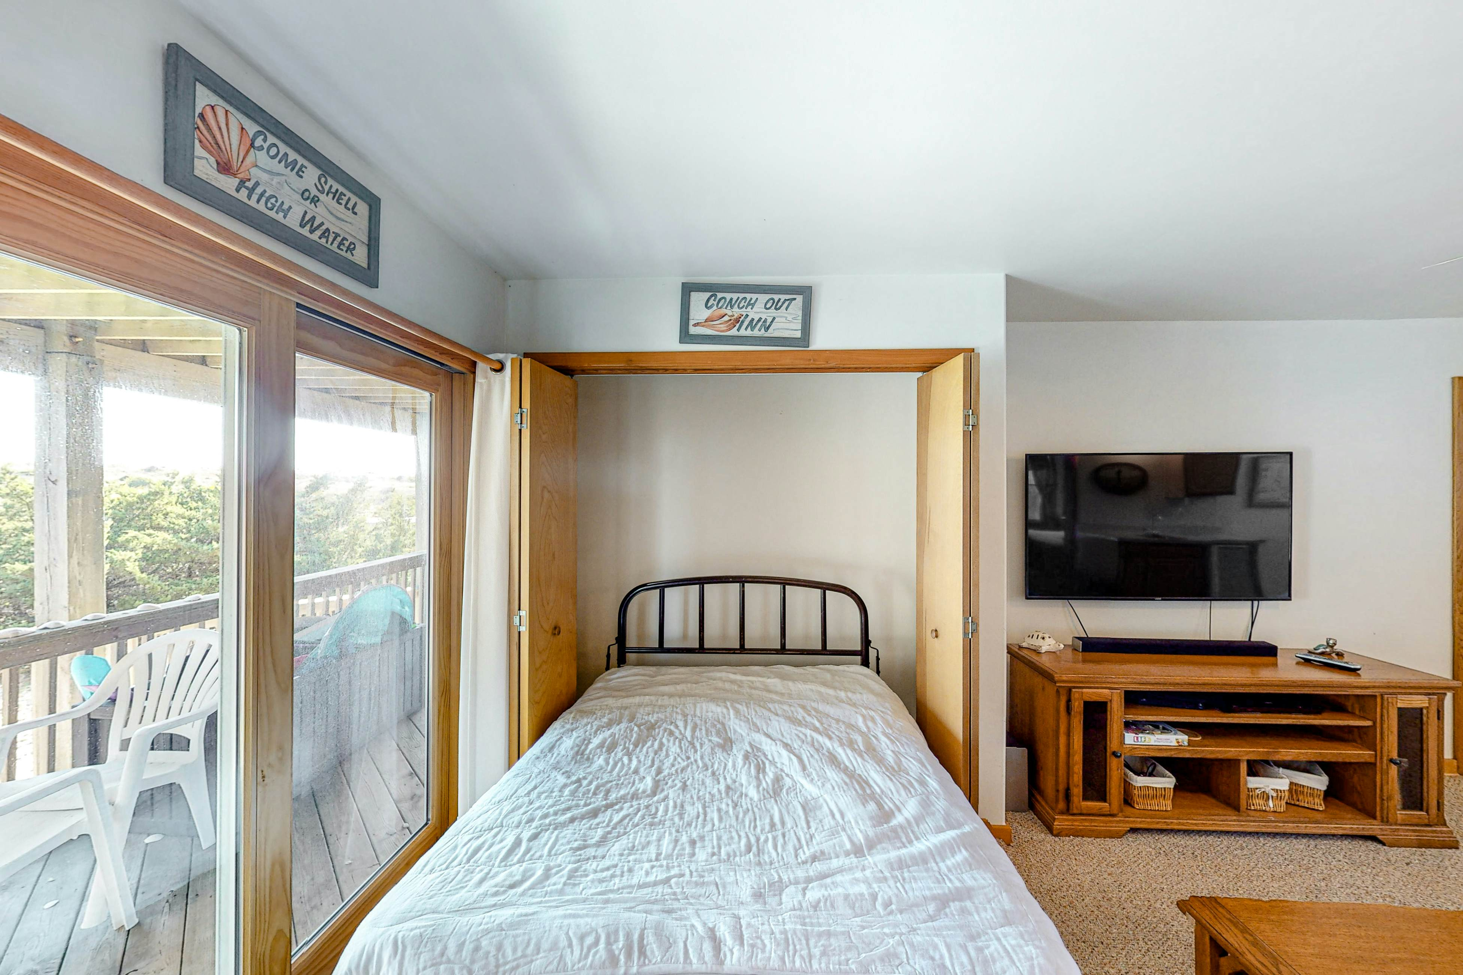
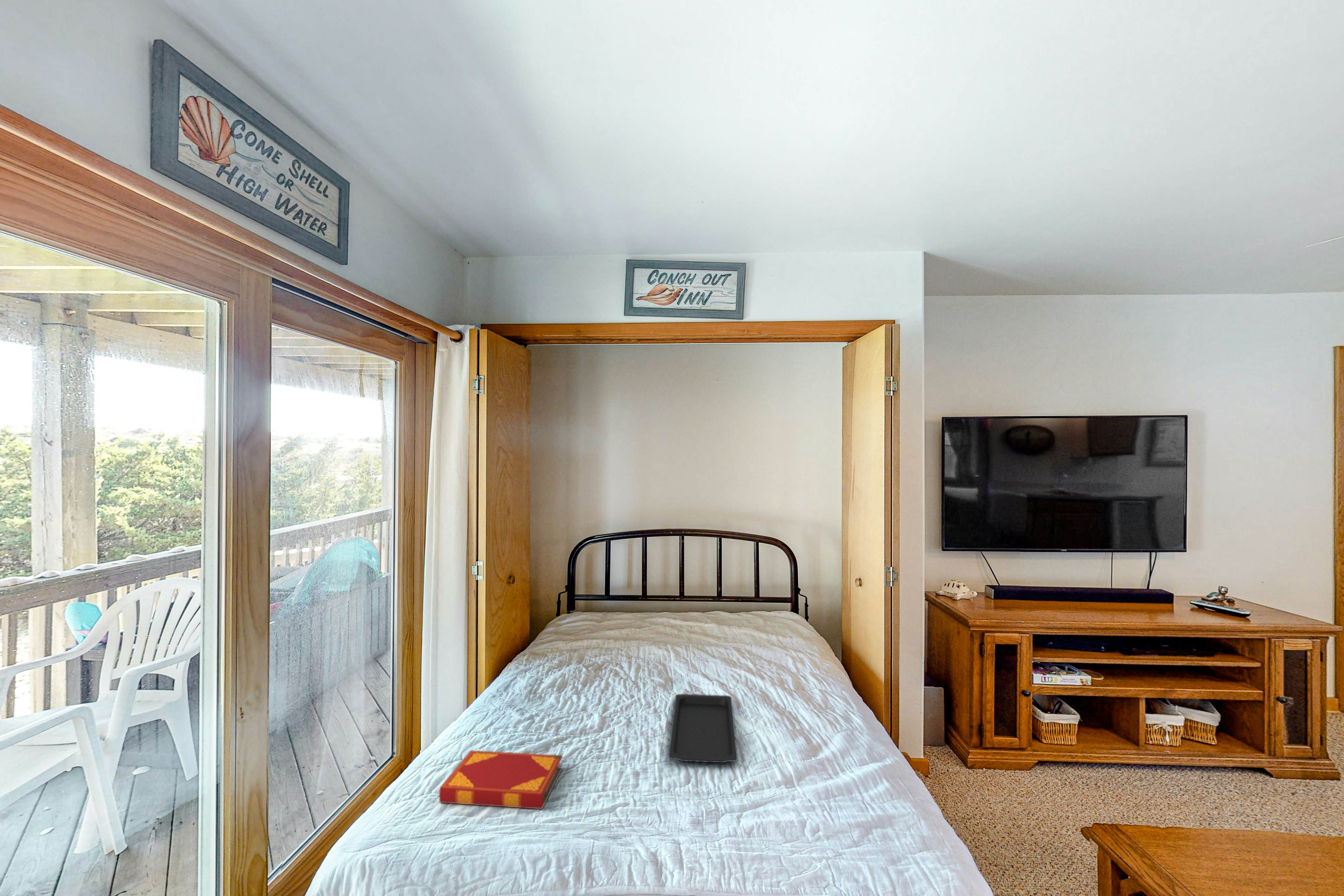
+ hardback book (504, 778)
+ serving tray (703, 727)
